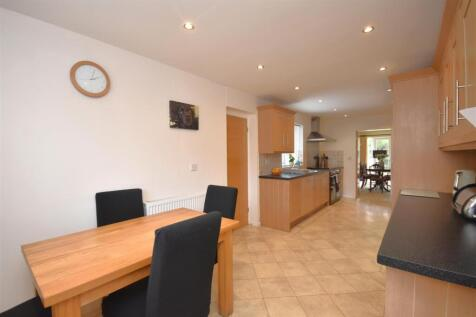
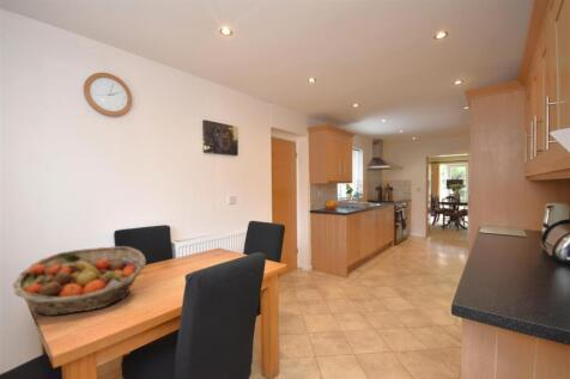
+ fruit basket (86, 276)
